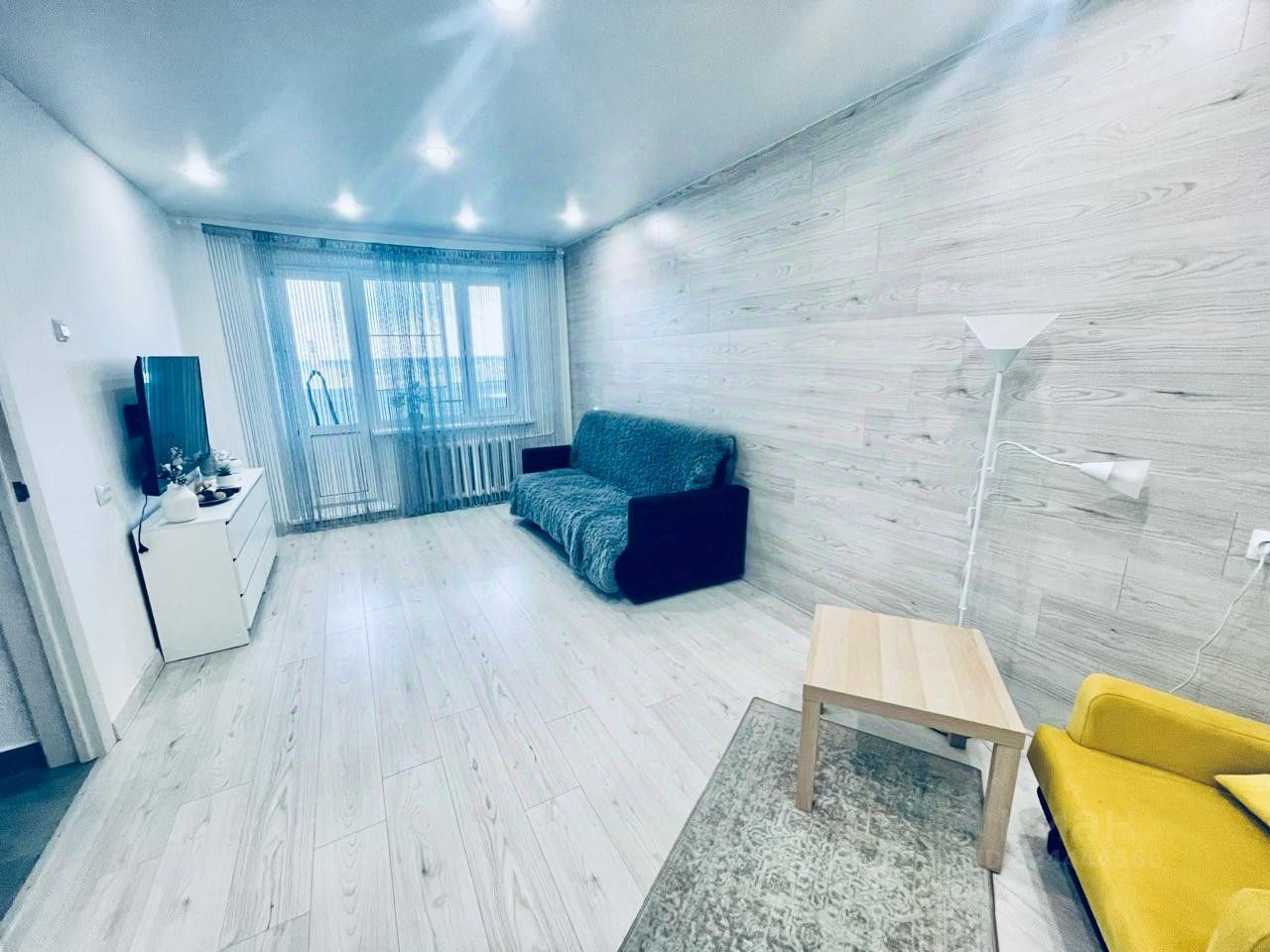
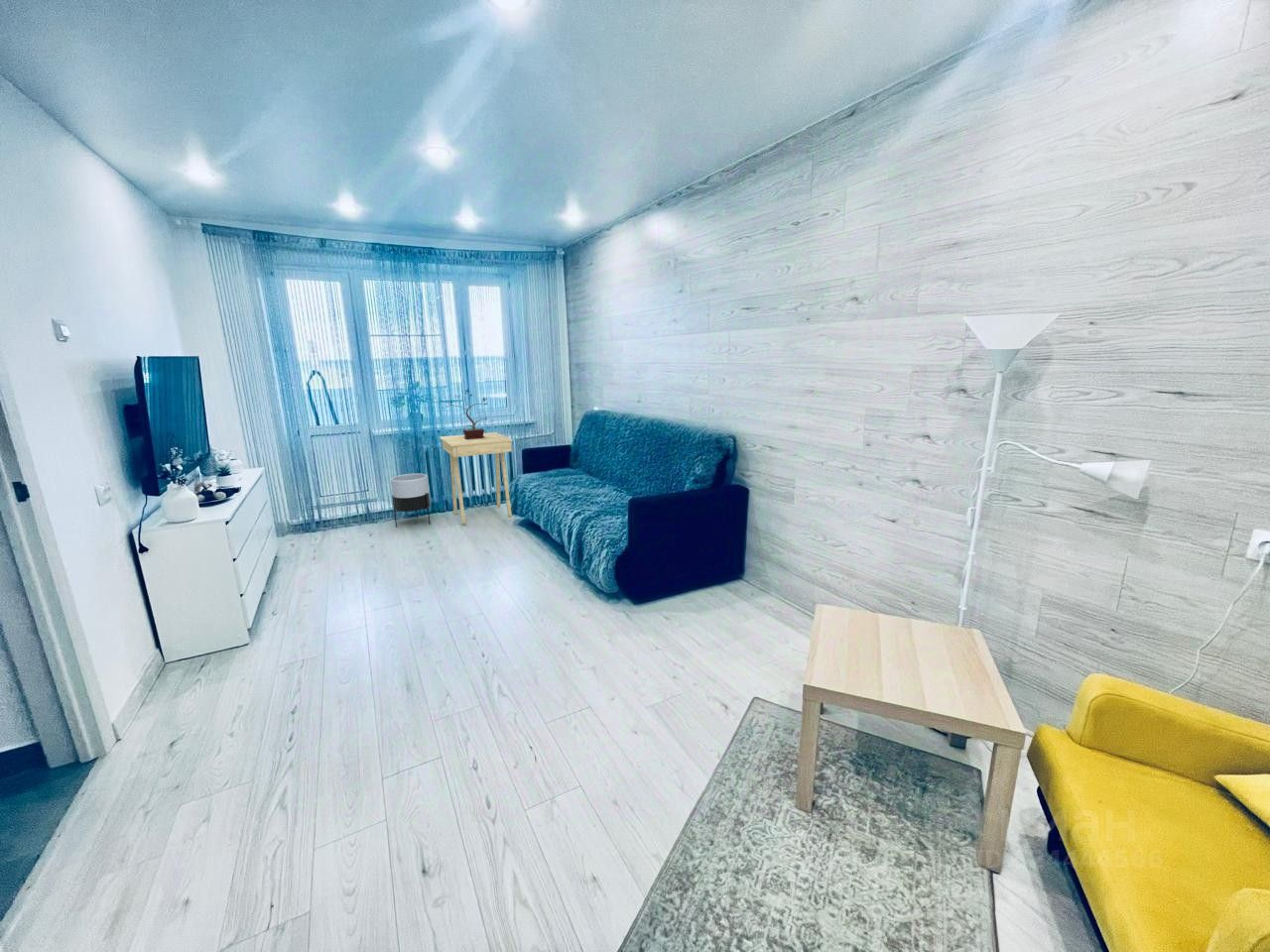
+ planter (411, 500)
+ side table (496, 477)
+ potted plant (466, 414)
